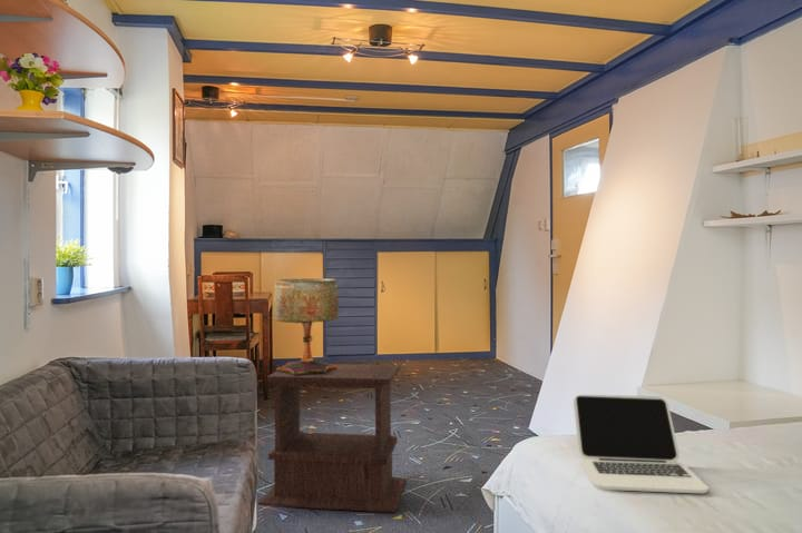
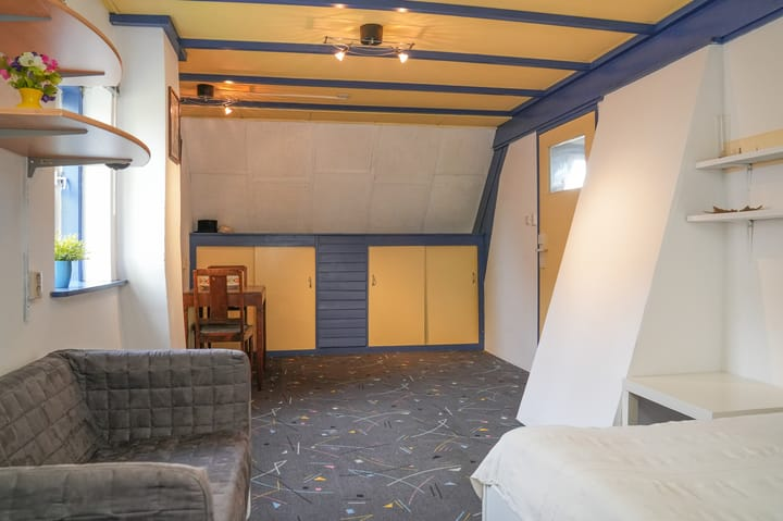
- table lamp (306, 324)
- side table (335, 434)
- laptop (634, 438)
